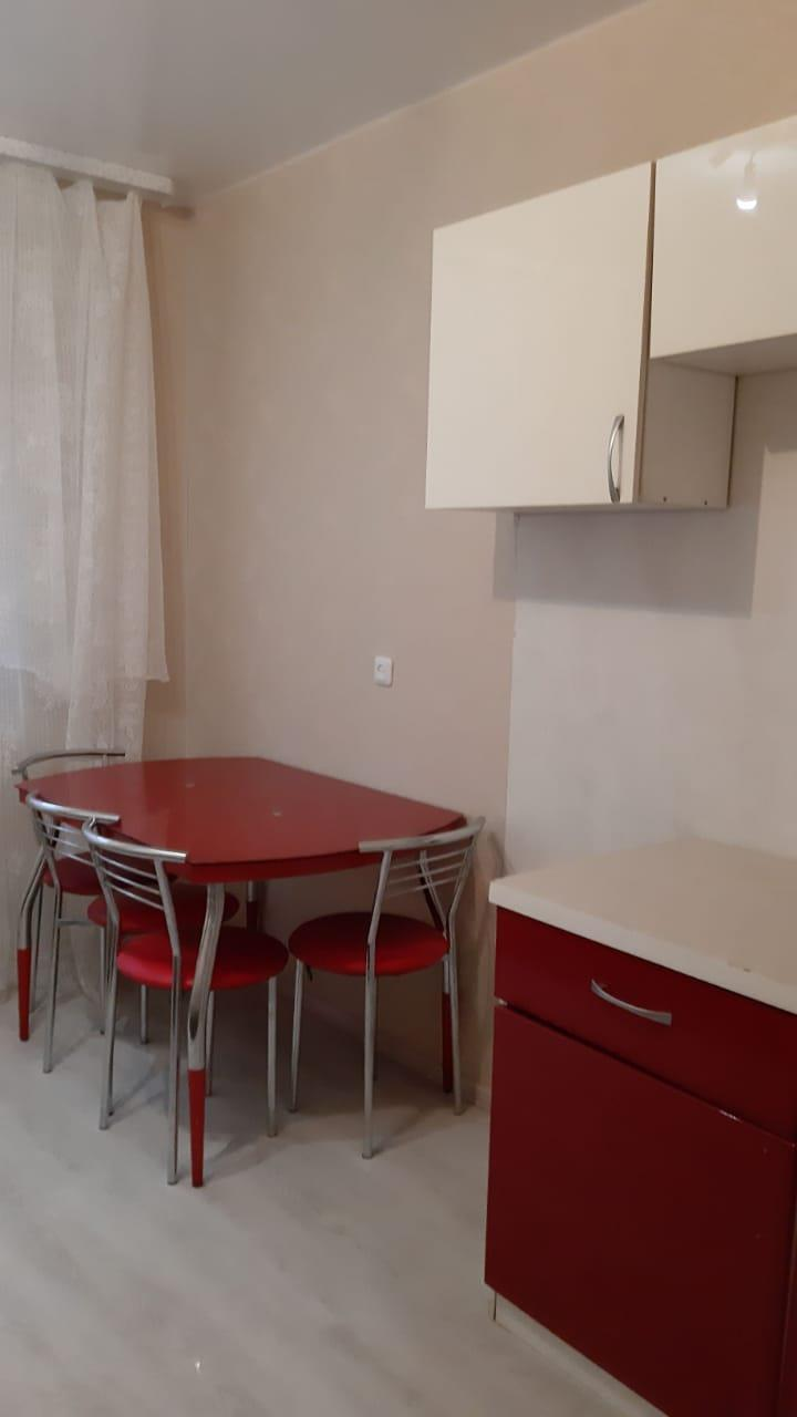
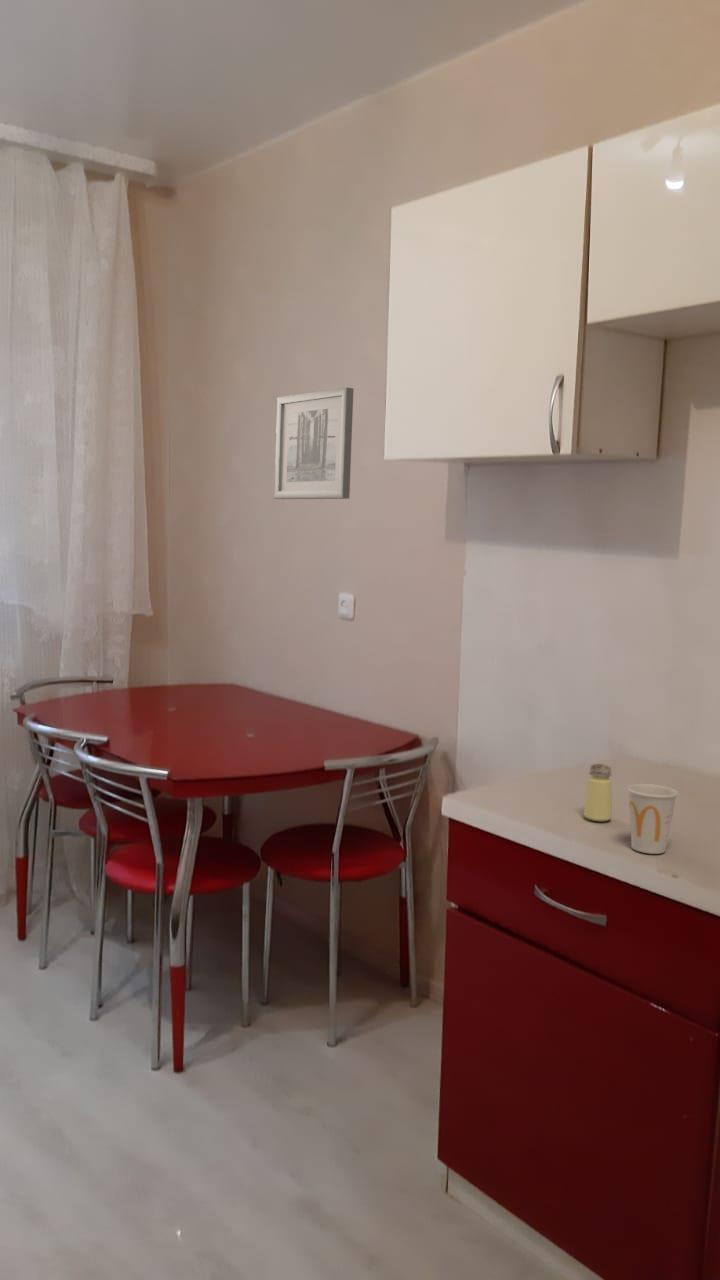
+ wall art (311, 446)
+ saltshaker (599, 791)
+ cup (650, 819)
